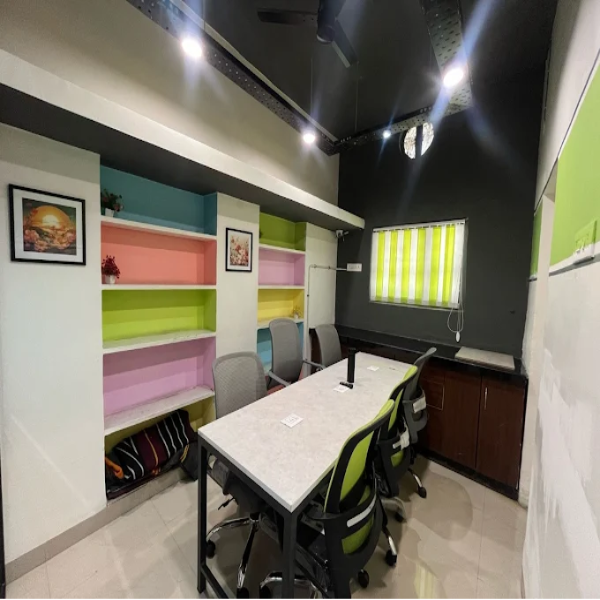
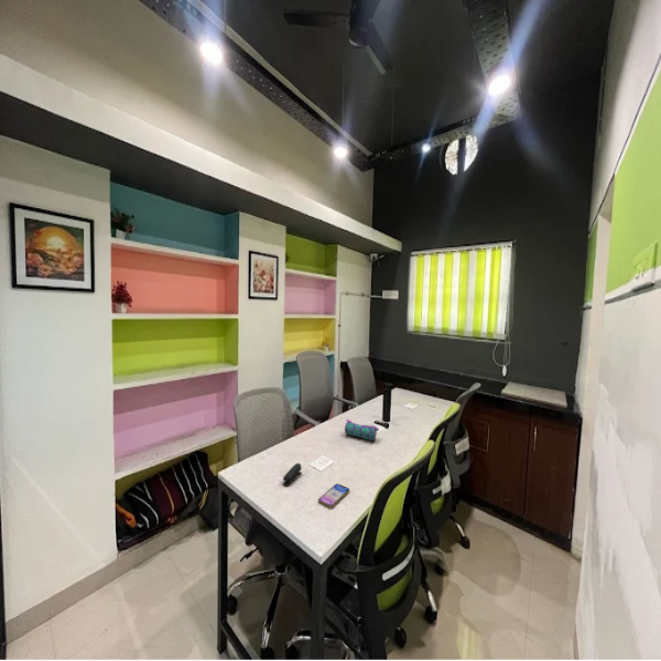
+ stapler (292, 473)
+ pencil case (360, 430)
+ smartphone (334, 495)
